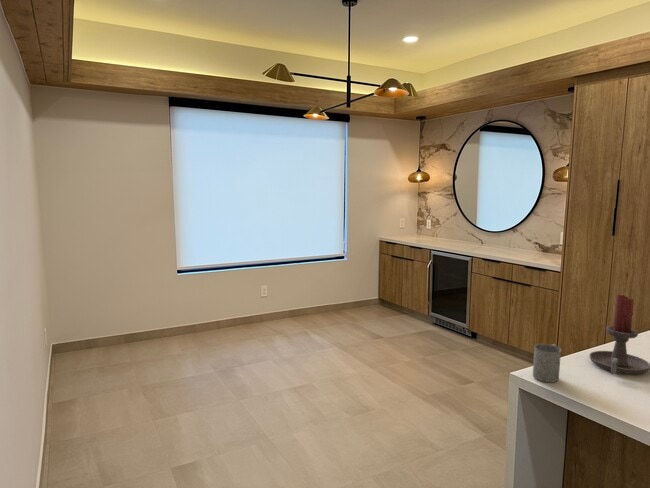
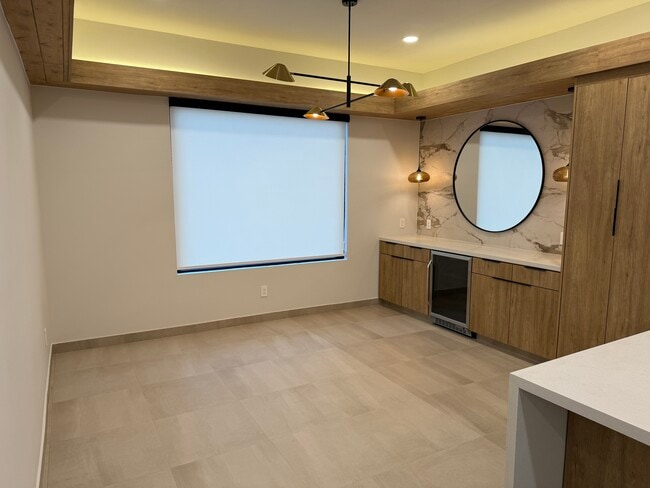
- candle holder (620, 332)
- mug (548, 361)
